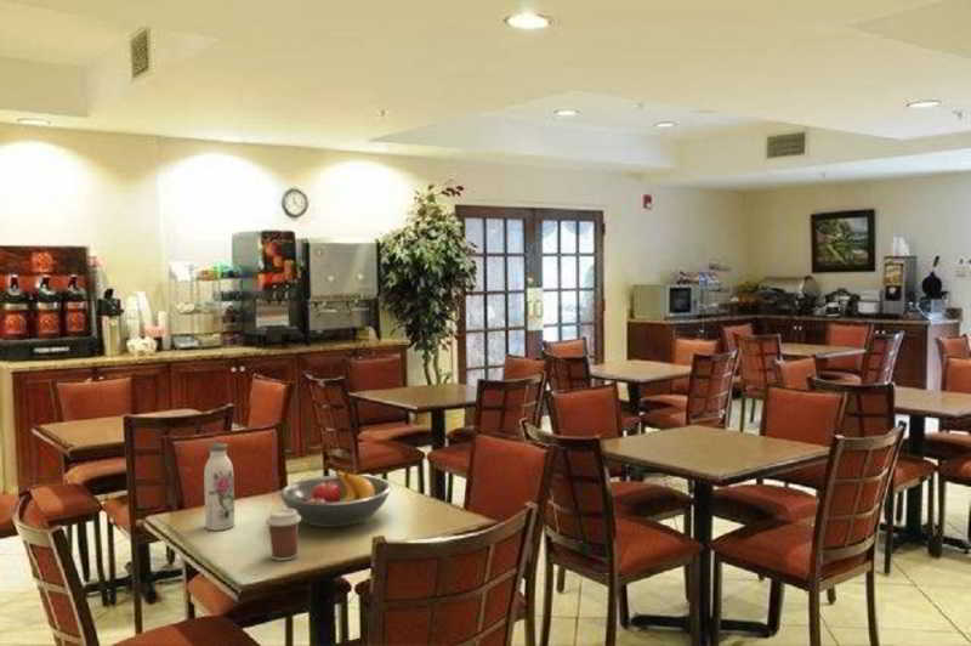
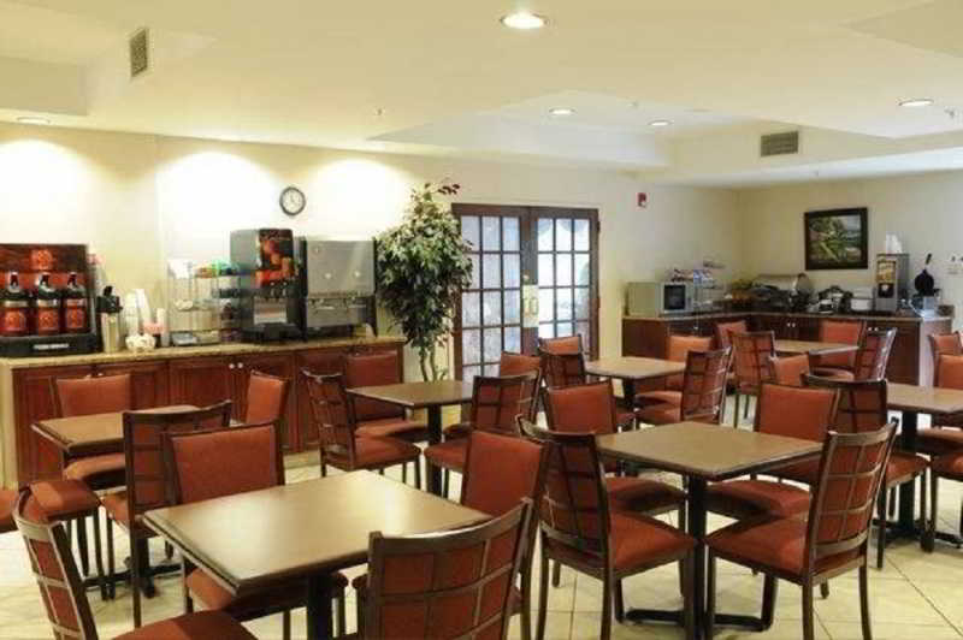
- fruit bowl (336, 499)
- coffee cup (284, 534)
- water bottle (218, 484)
